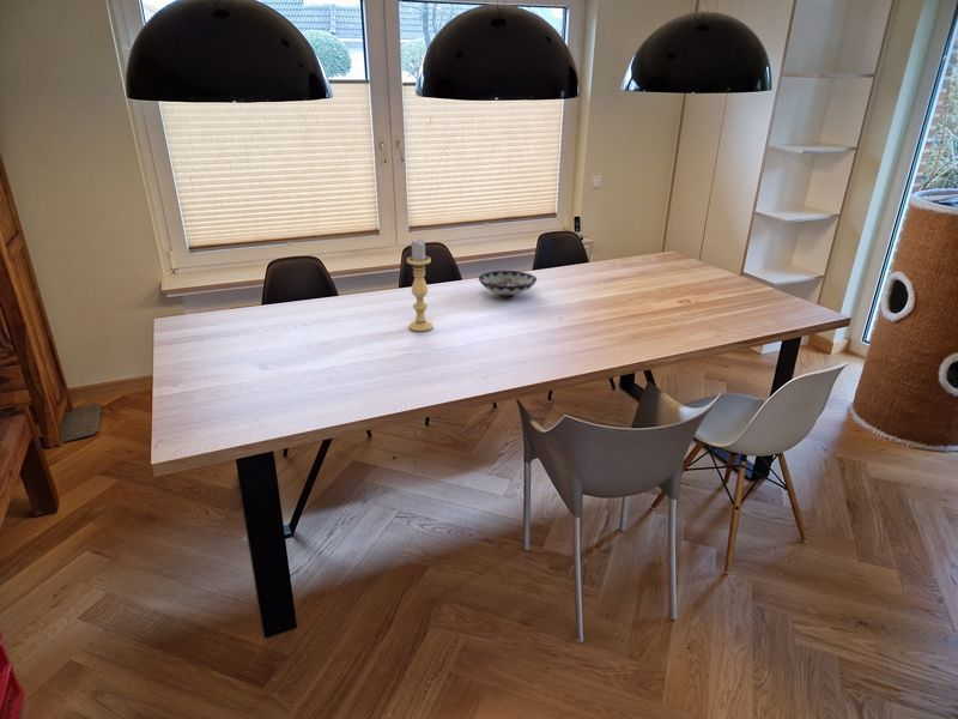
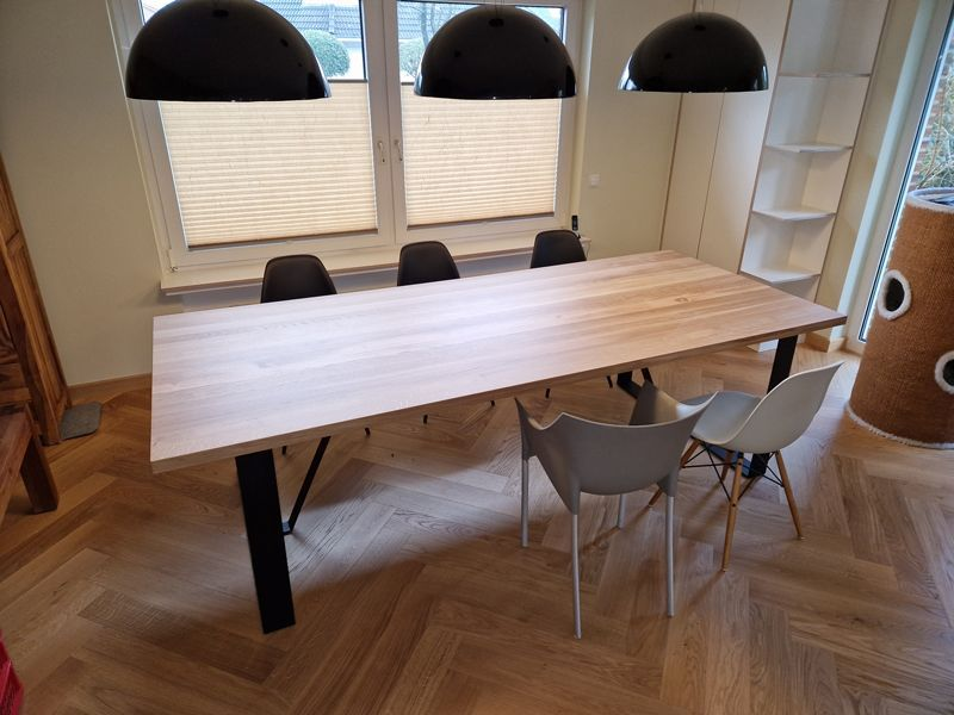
- bowl (507, 286)
- candle holder (419, 284)
